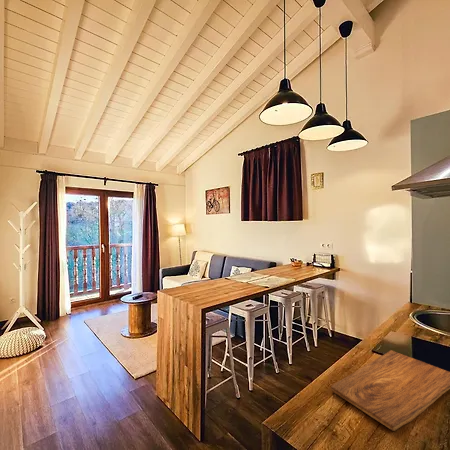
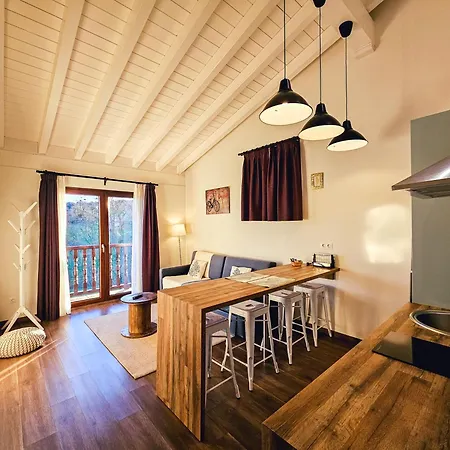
- cutting board (395, 382)
